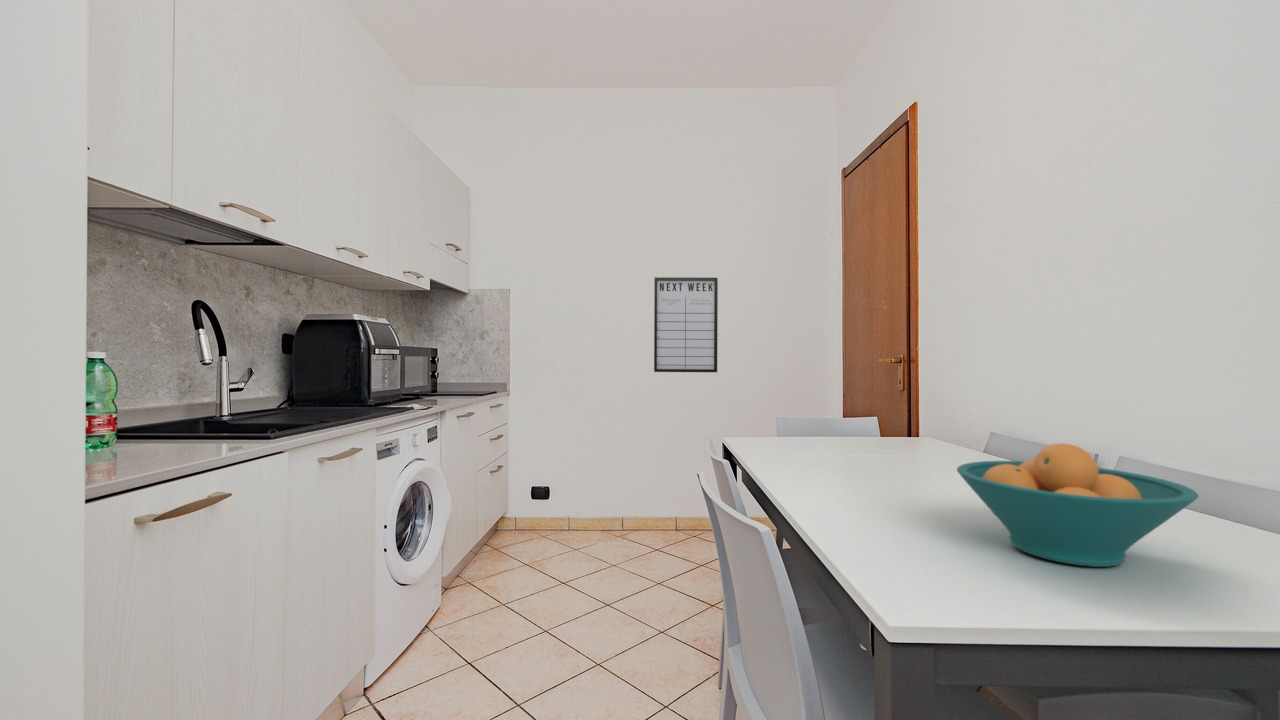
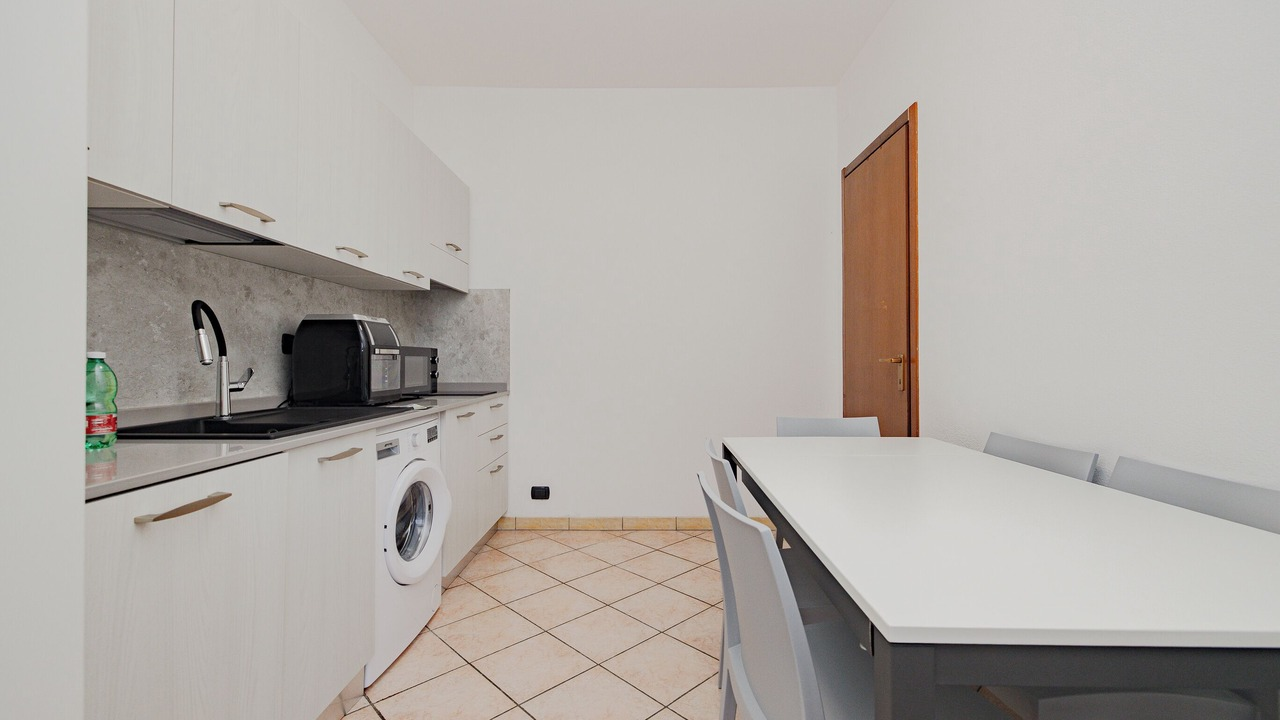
- fruit bowl (1064, 497)
- writing board (685, 324)
